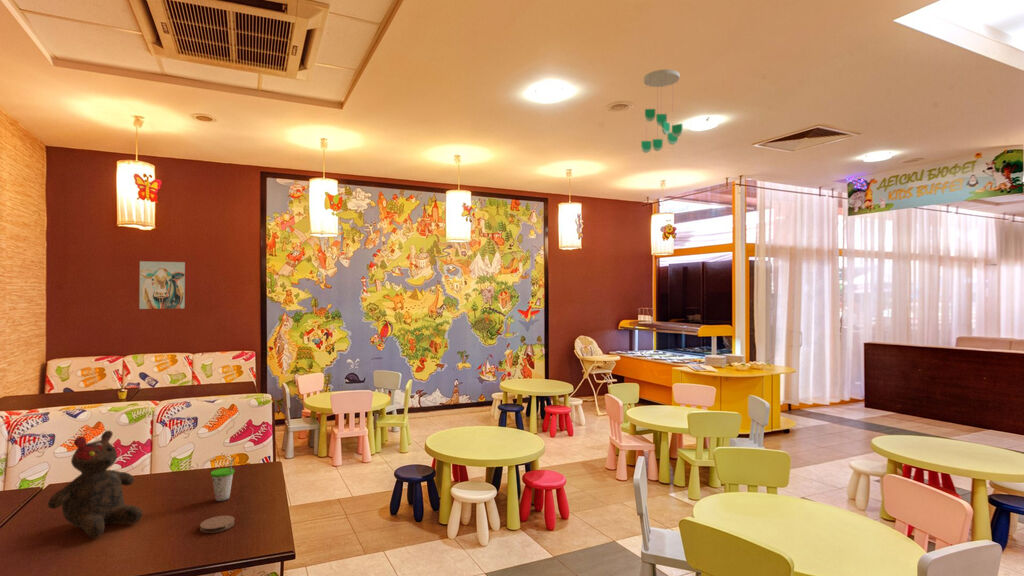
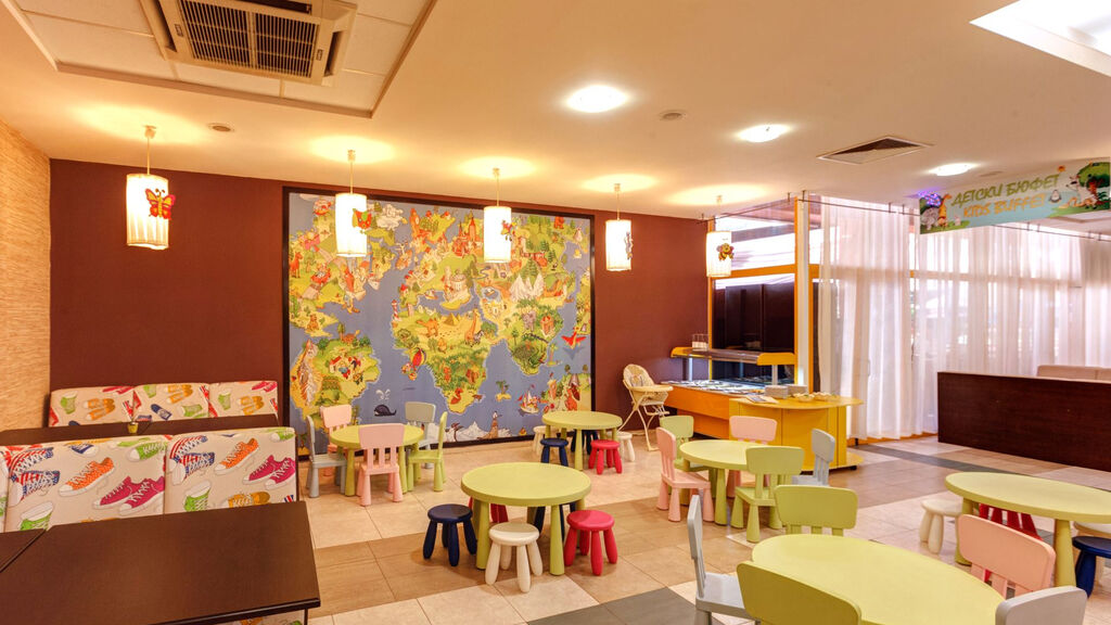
- ceiling mobile (661, 113)
- coaster (217, 523)
- cup (222, 478)
- teddy bear (101, 480)
- wall art (162, 285)
